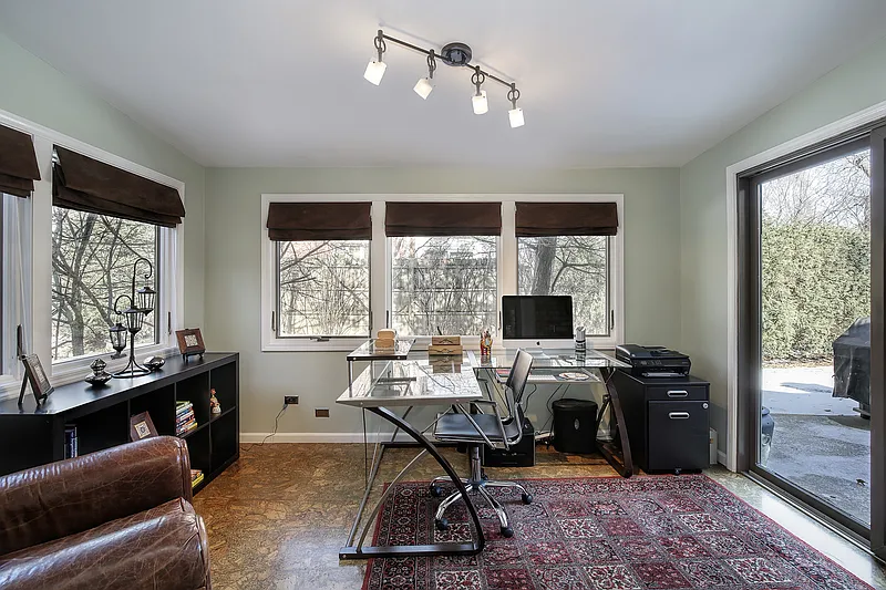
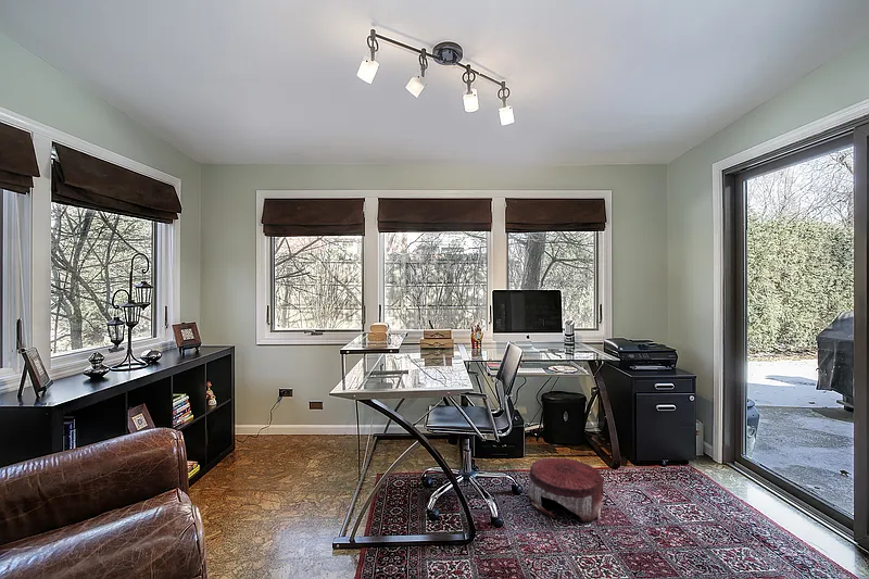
+ pouf (564, 484)
